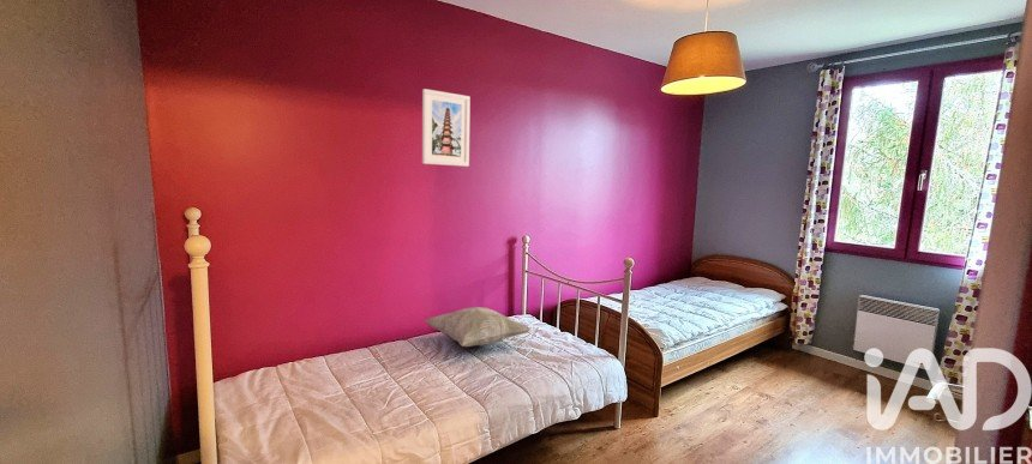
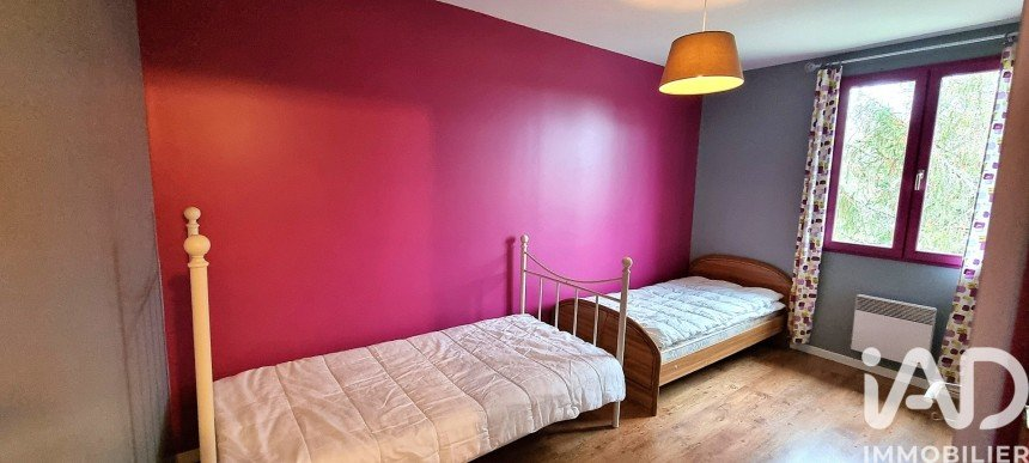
- decorative pillow (476, 325)
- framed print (446, 128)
